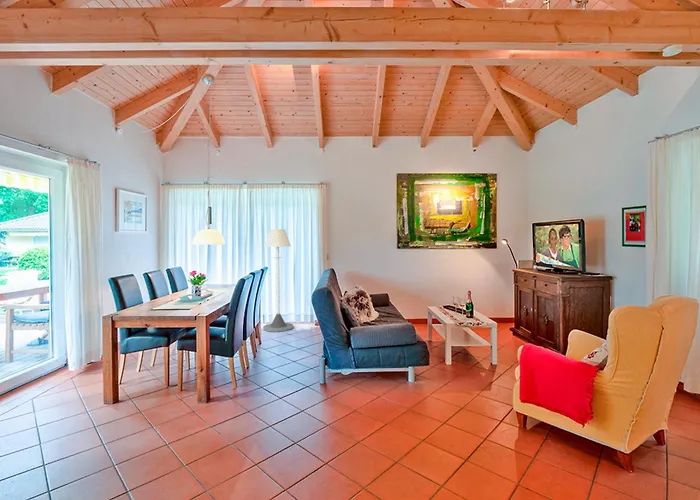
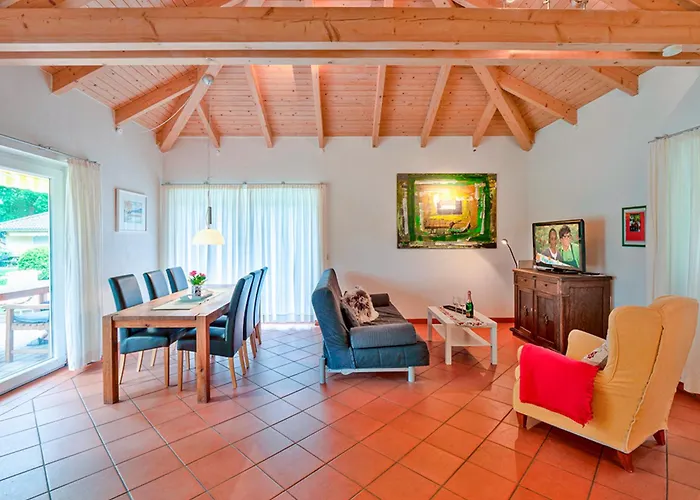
- floor lamp (277, 278)
